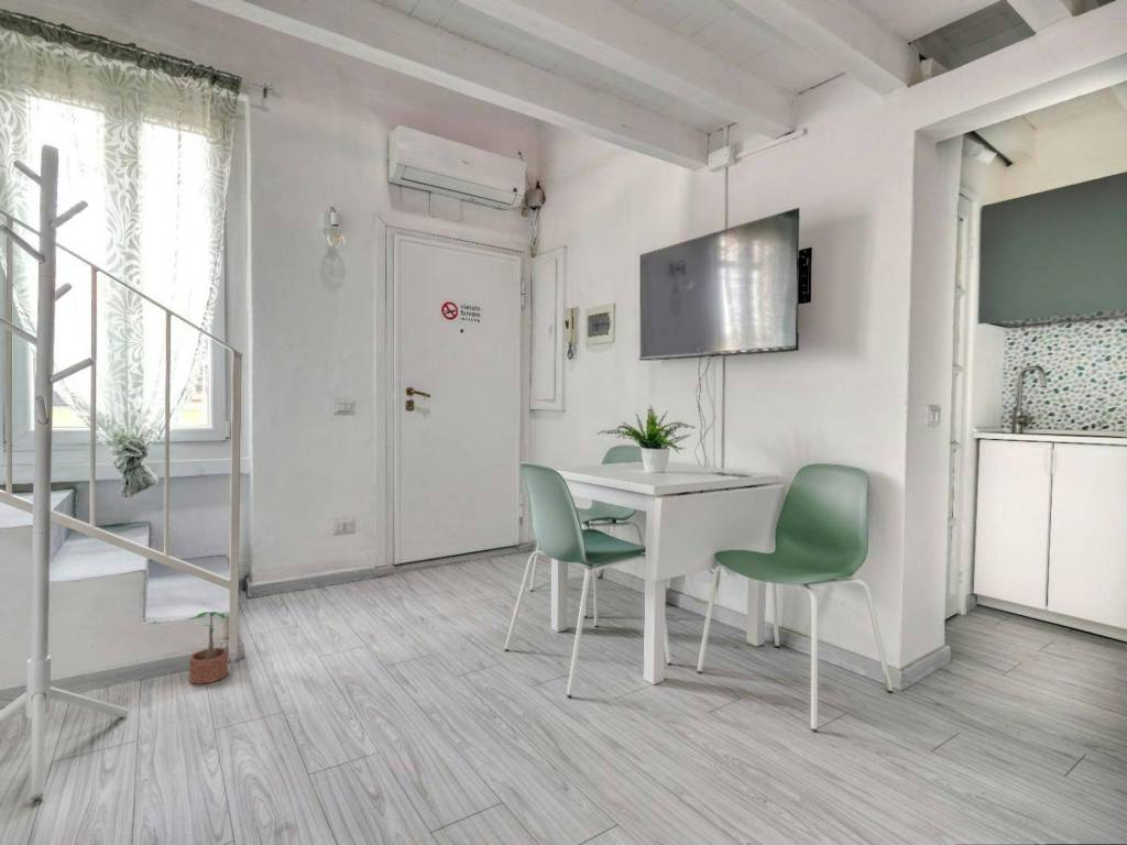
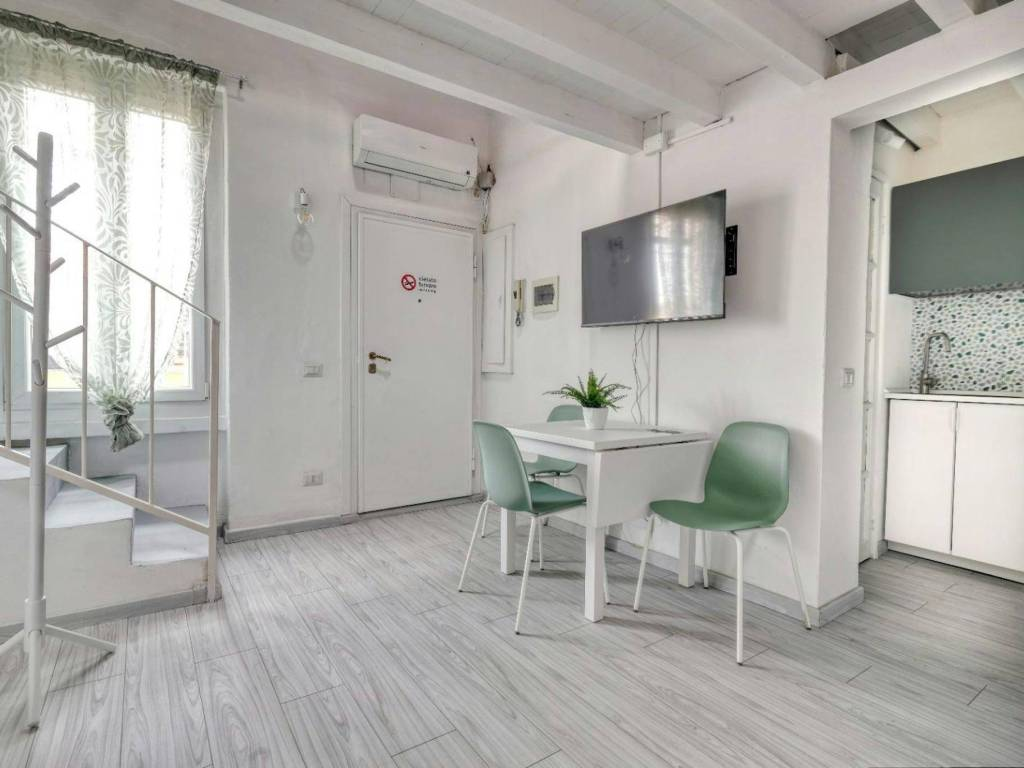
- potted plant (210, 643)
